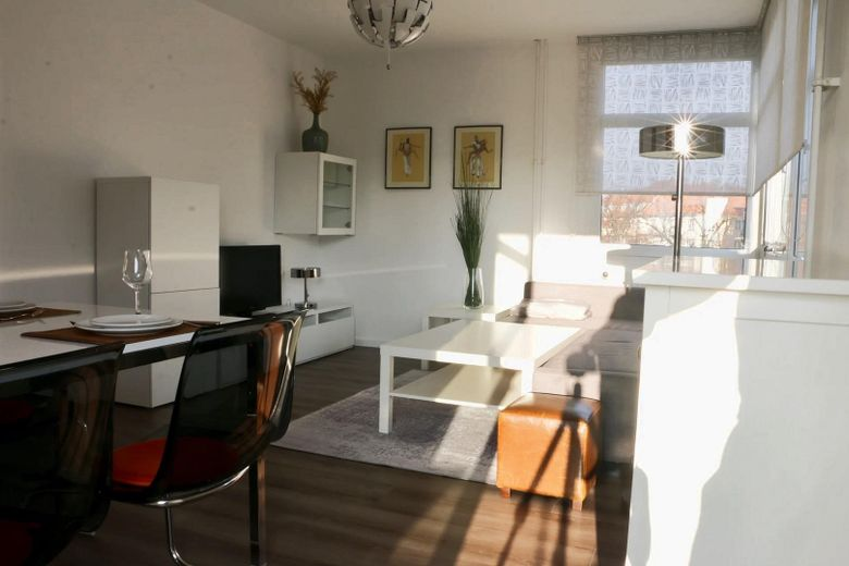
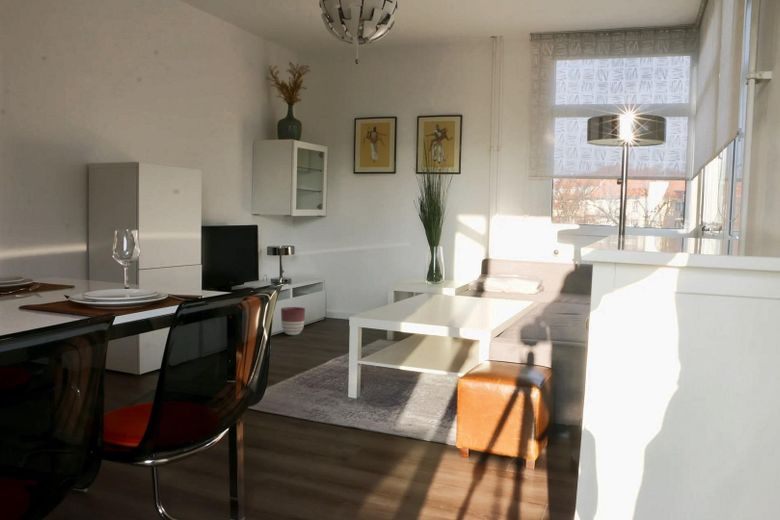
+ planter (292, 321)
